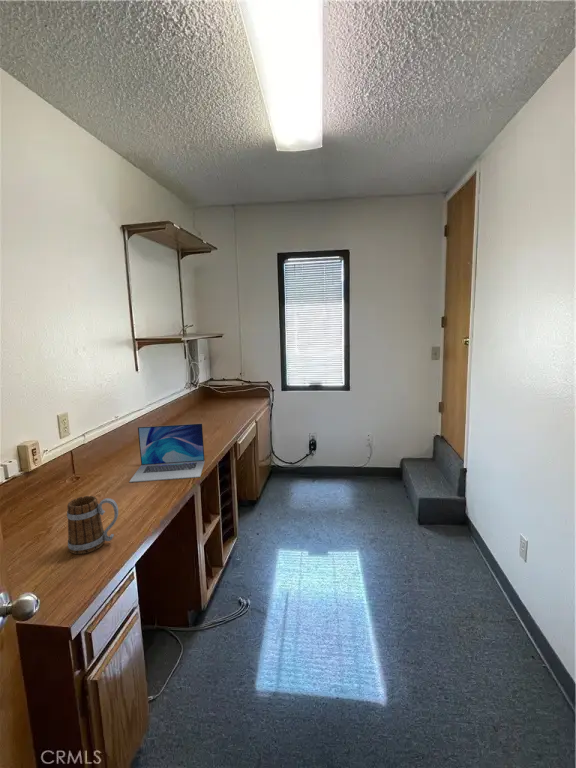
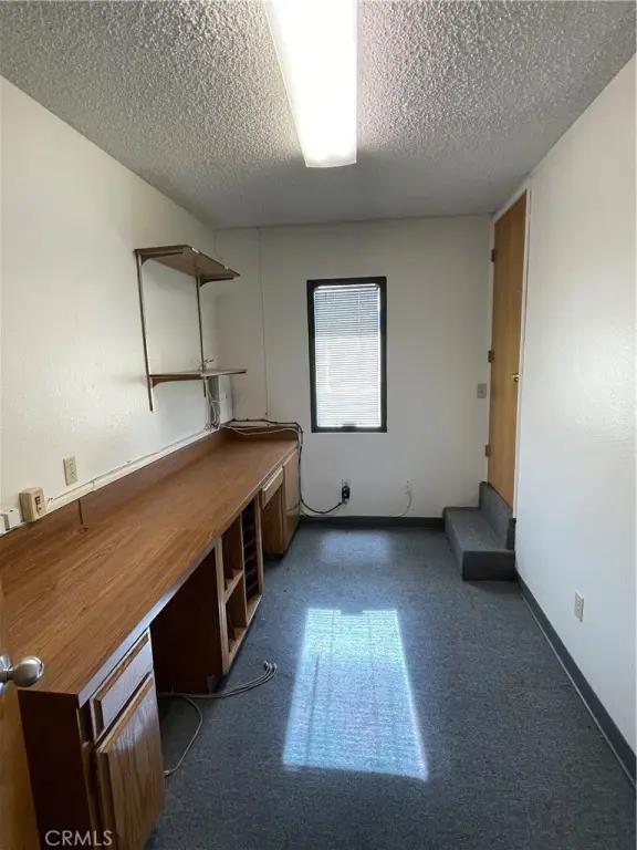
- mug (92, 522)
- laptop (167, 451)
